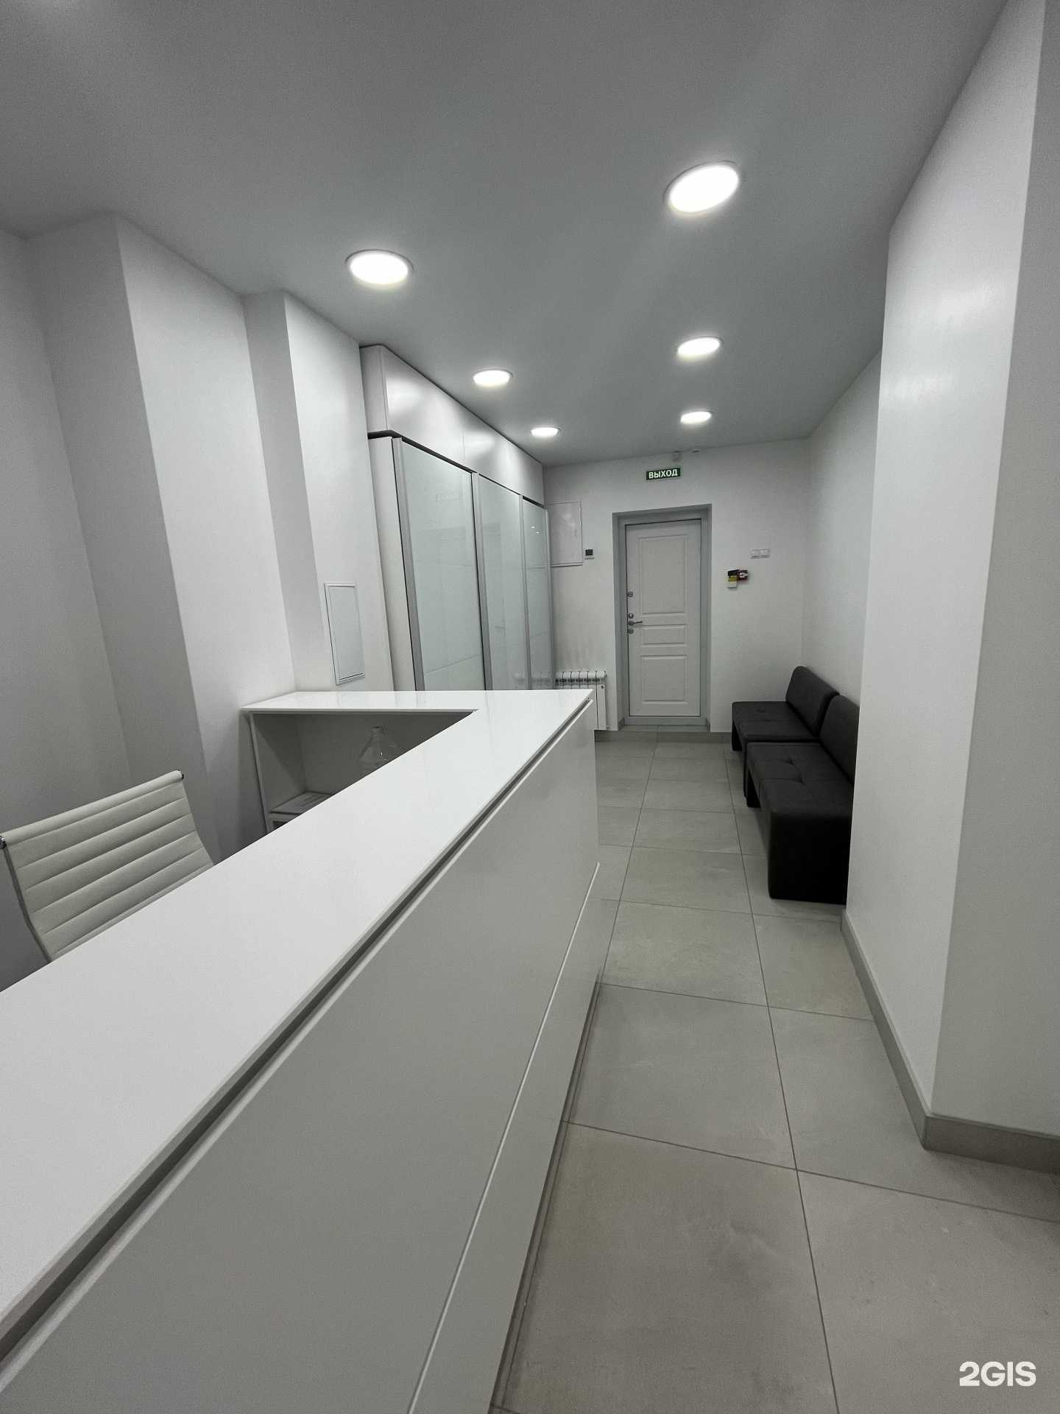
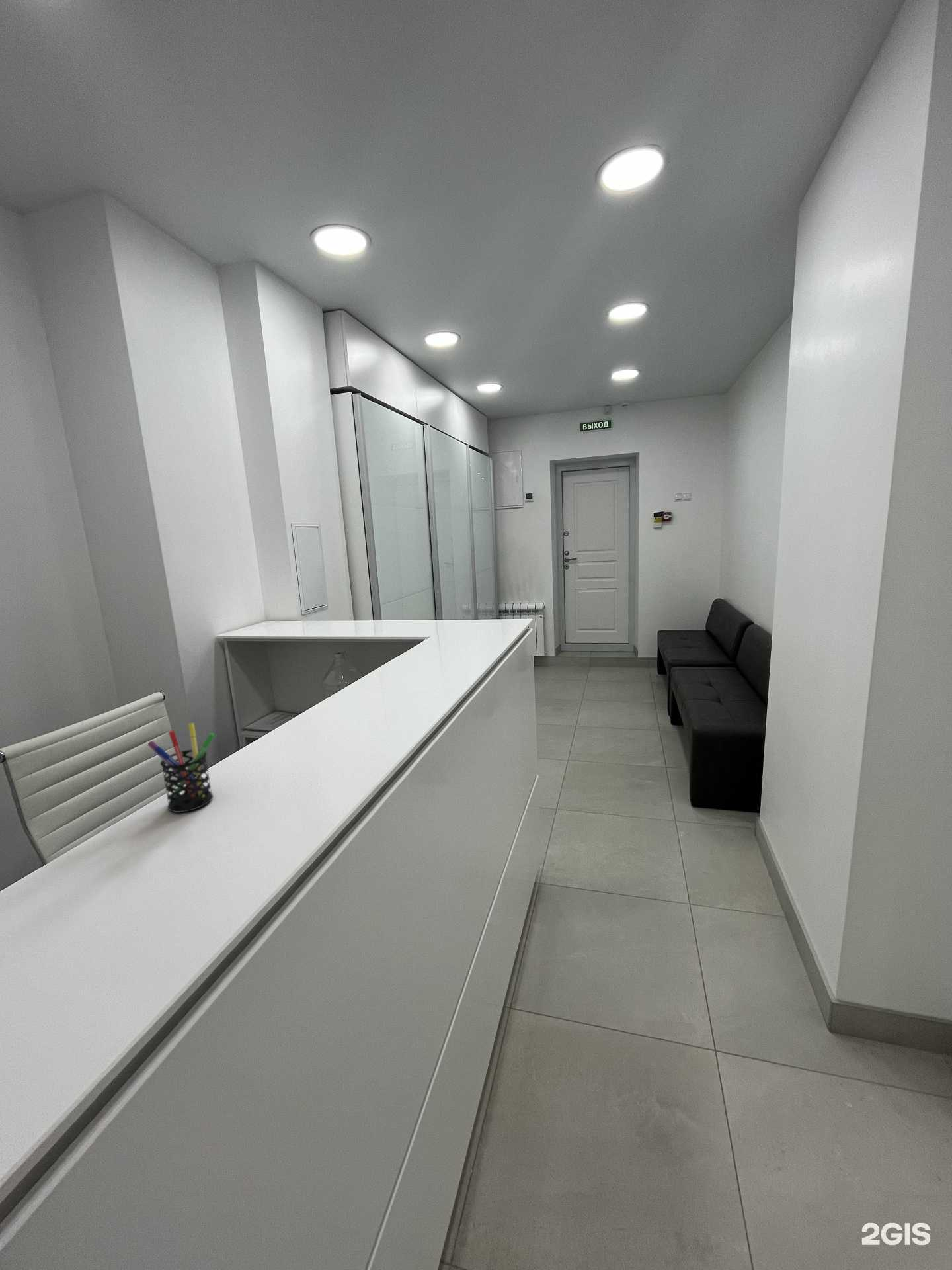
+ pen holder (189, 763)
